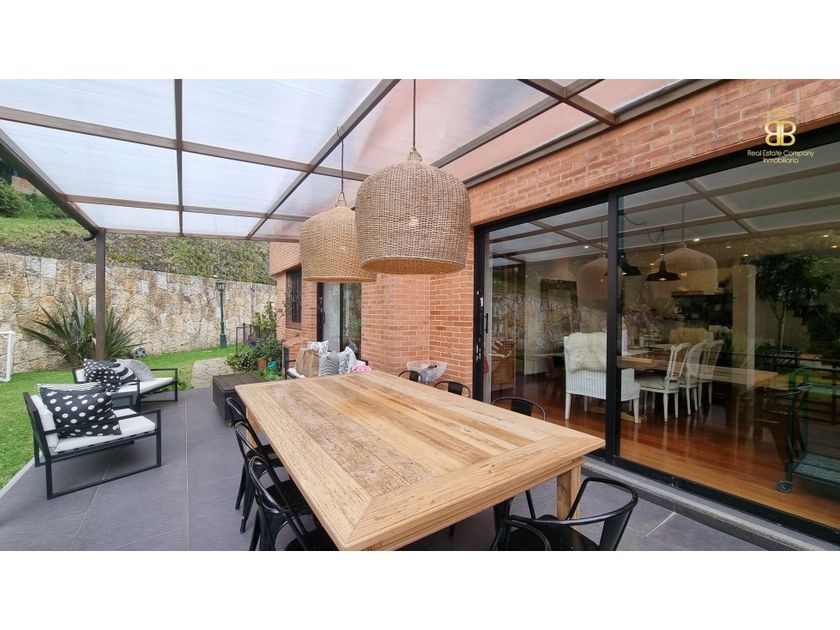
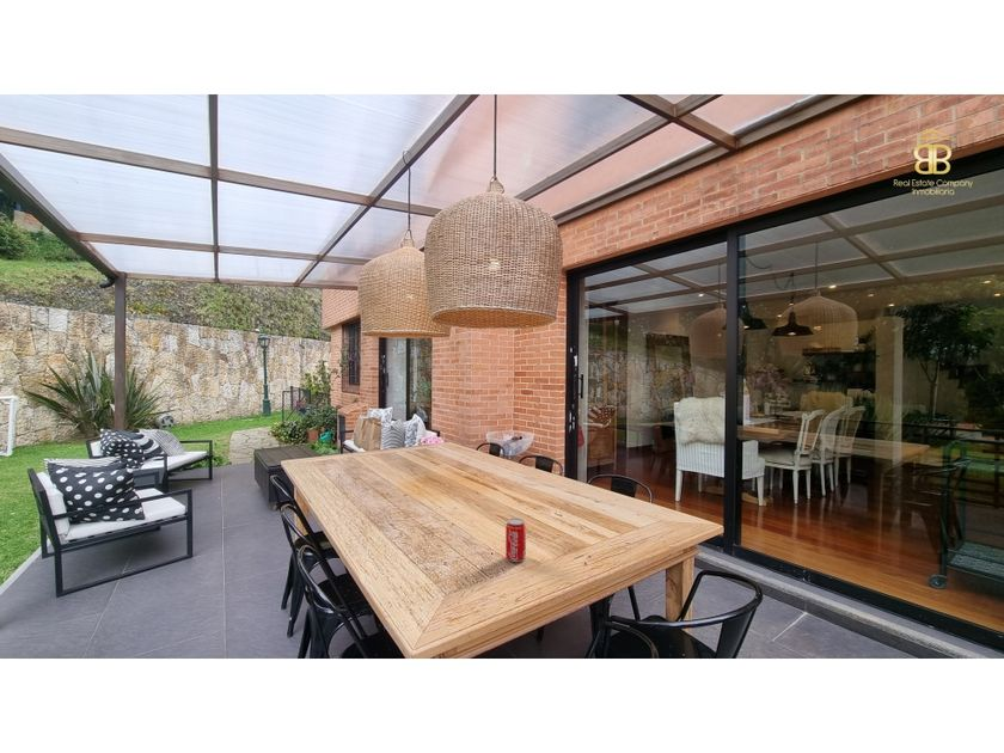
+ beverage can (515, 539)
